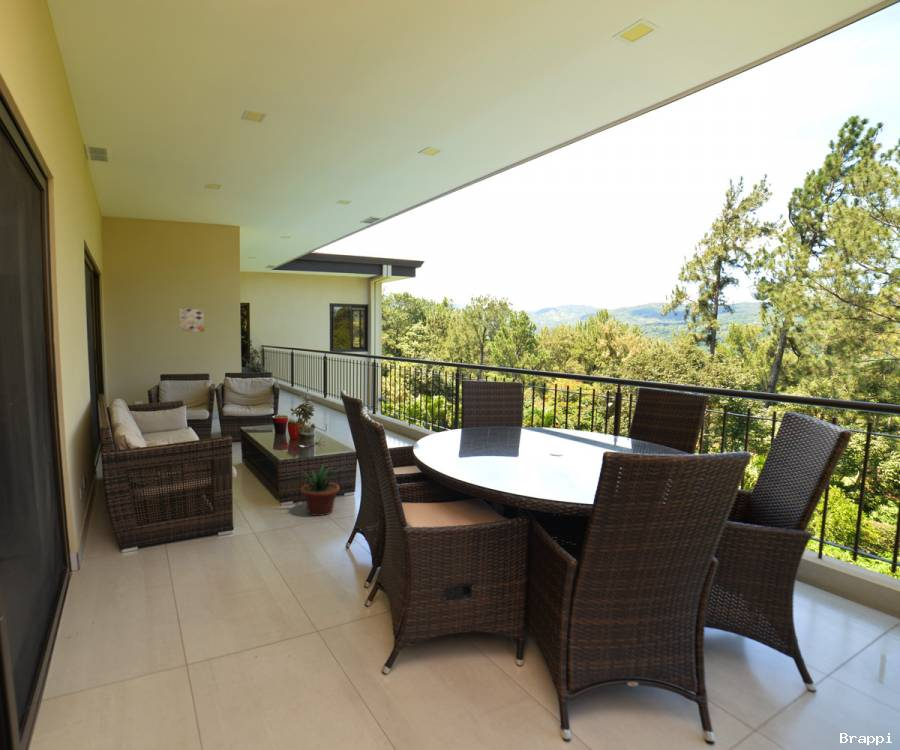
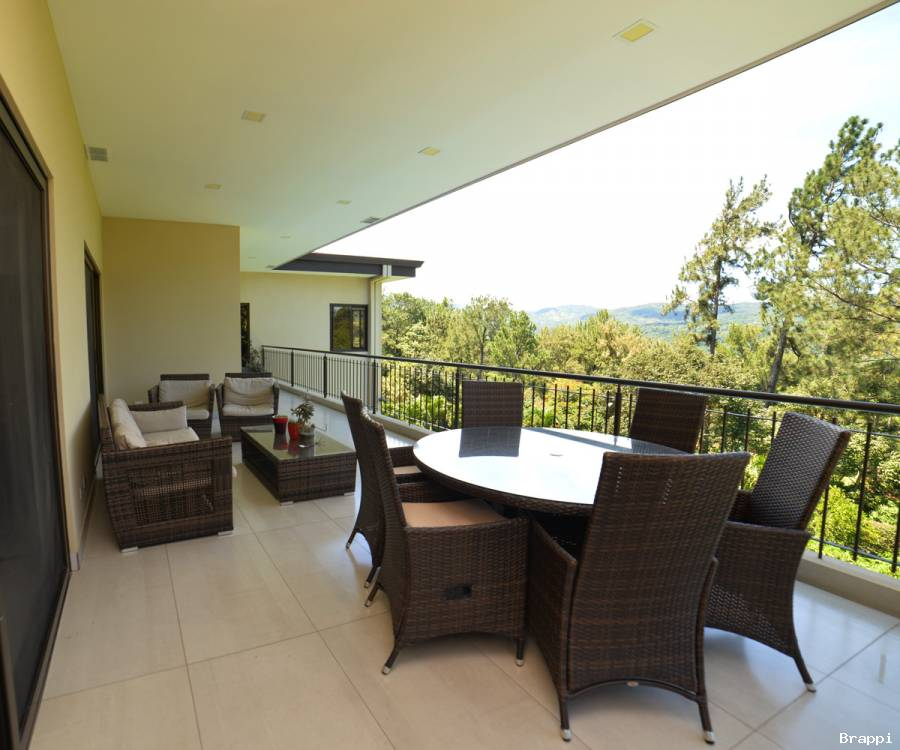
- wall art (191, 320)
- potted plant (317, 489)
